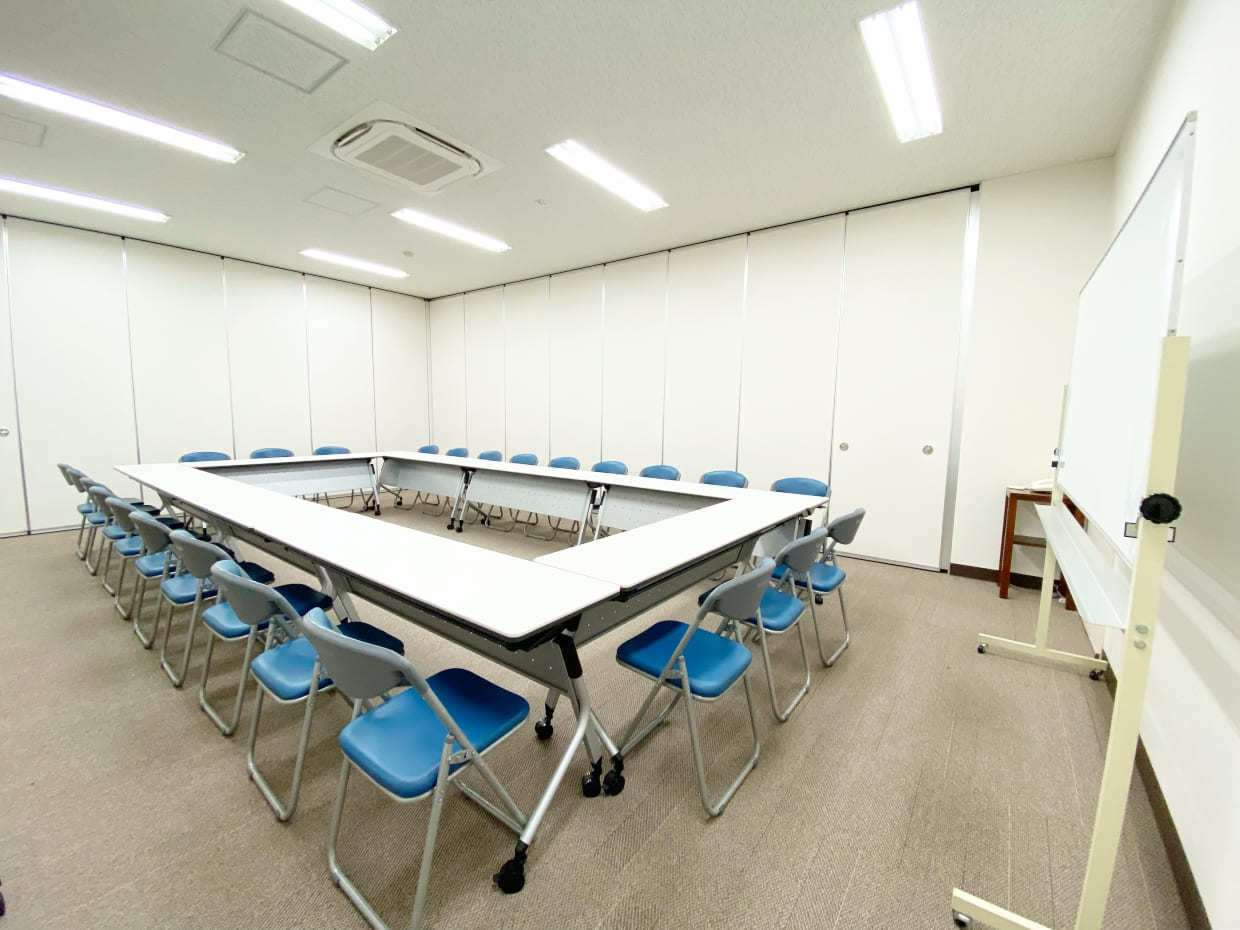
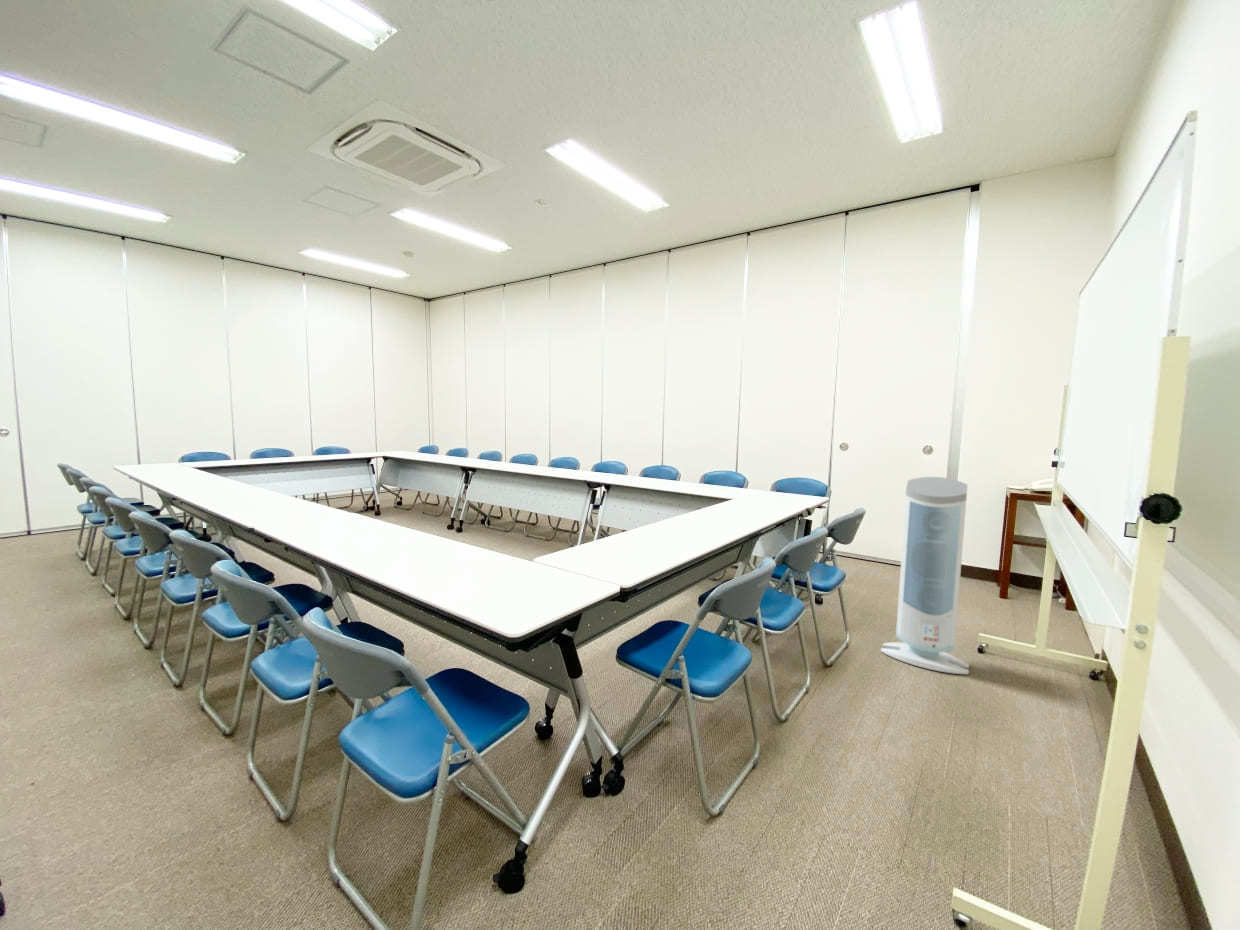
+ air purifier (930, 569)
